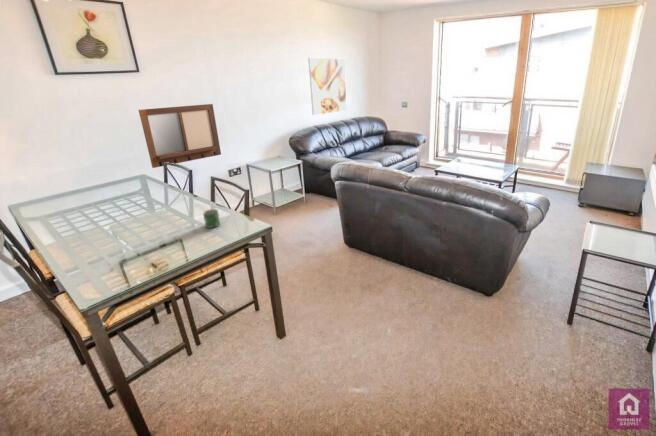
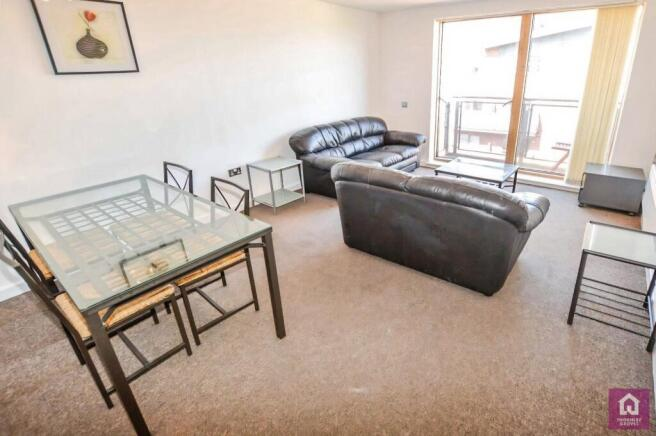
- mug (213, 218)
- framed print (328, 86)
- writing board (185, 134)
